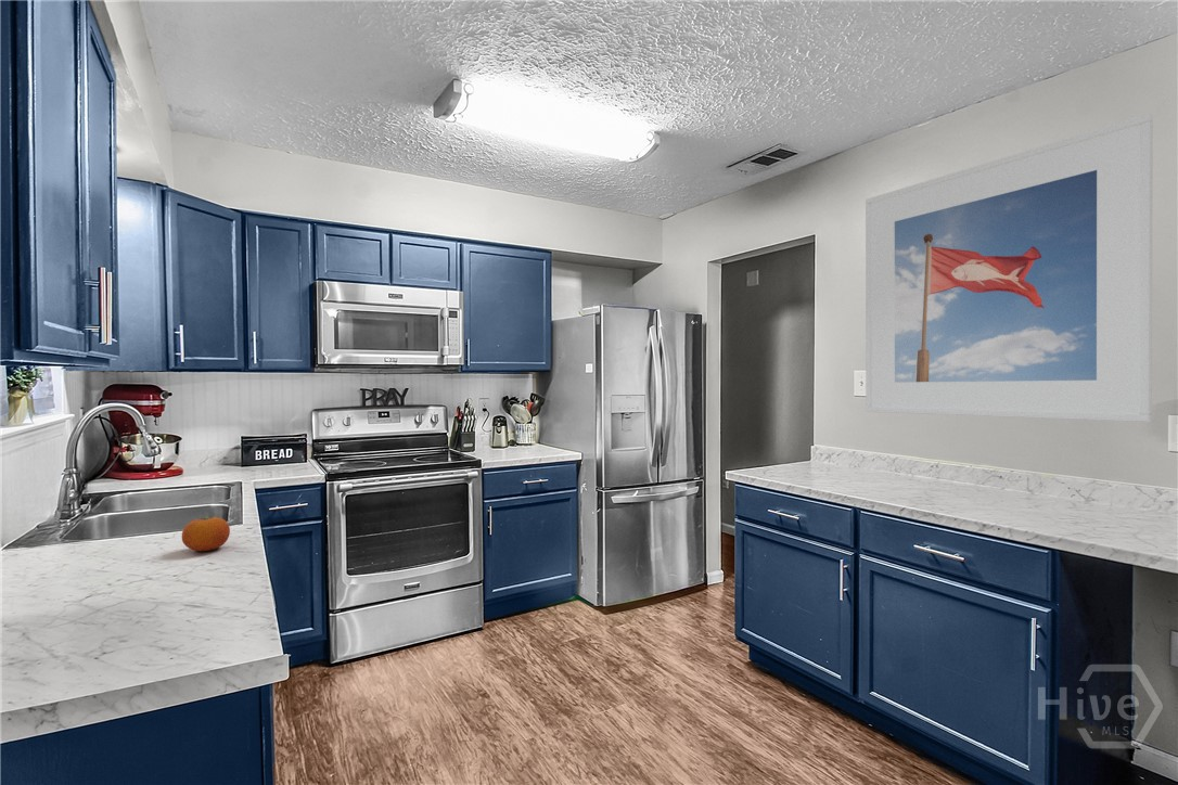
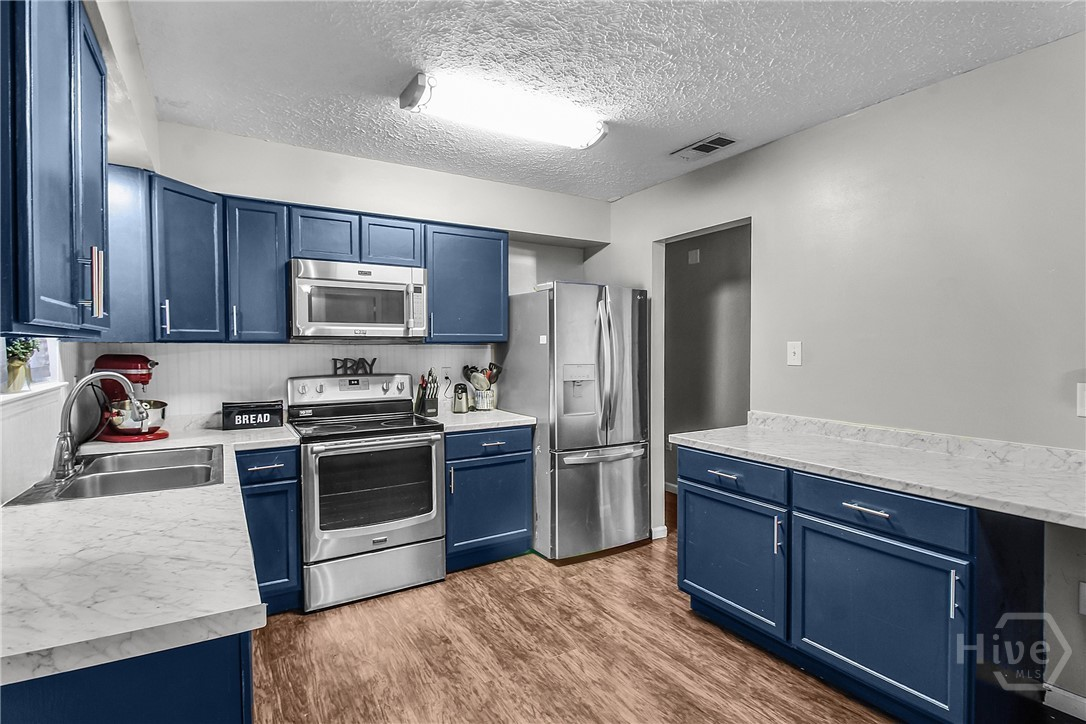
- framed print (983, 289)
- fruit (206, 533)
